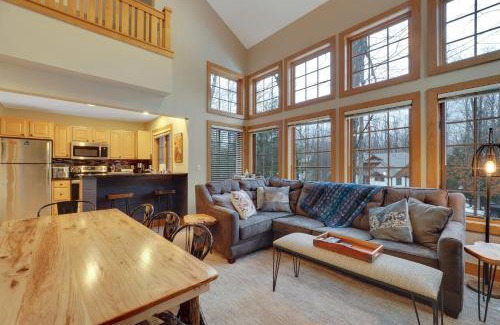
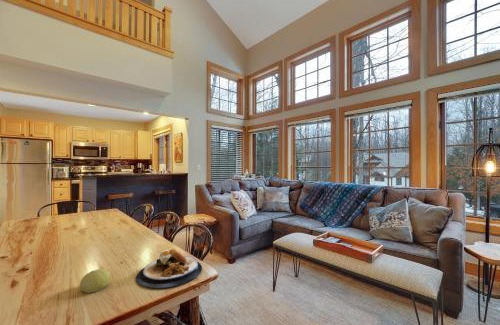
+ plate (170, 262)
+ fruit (95, 278)
